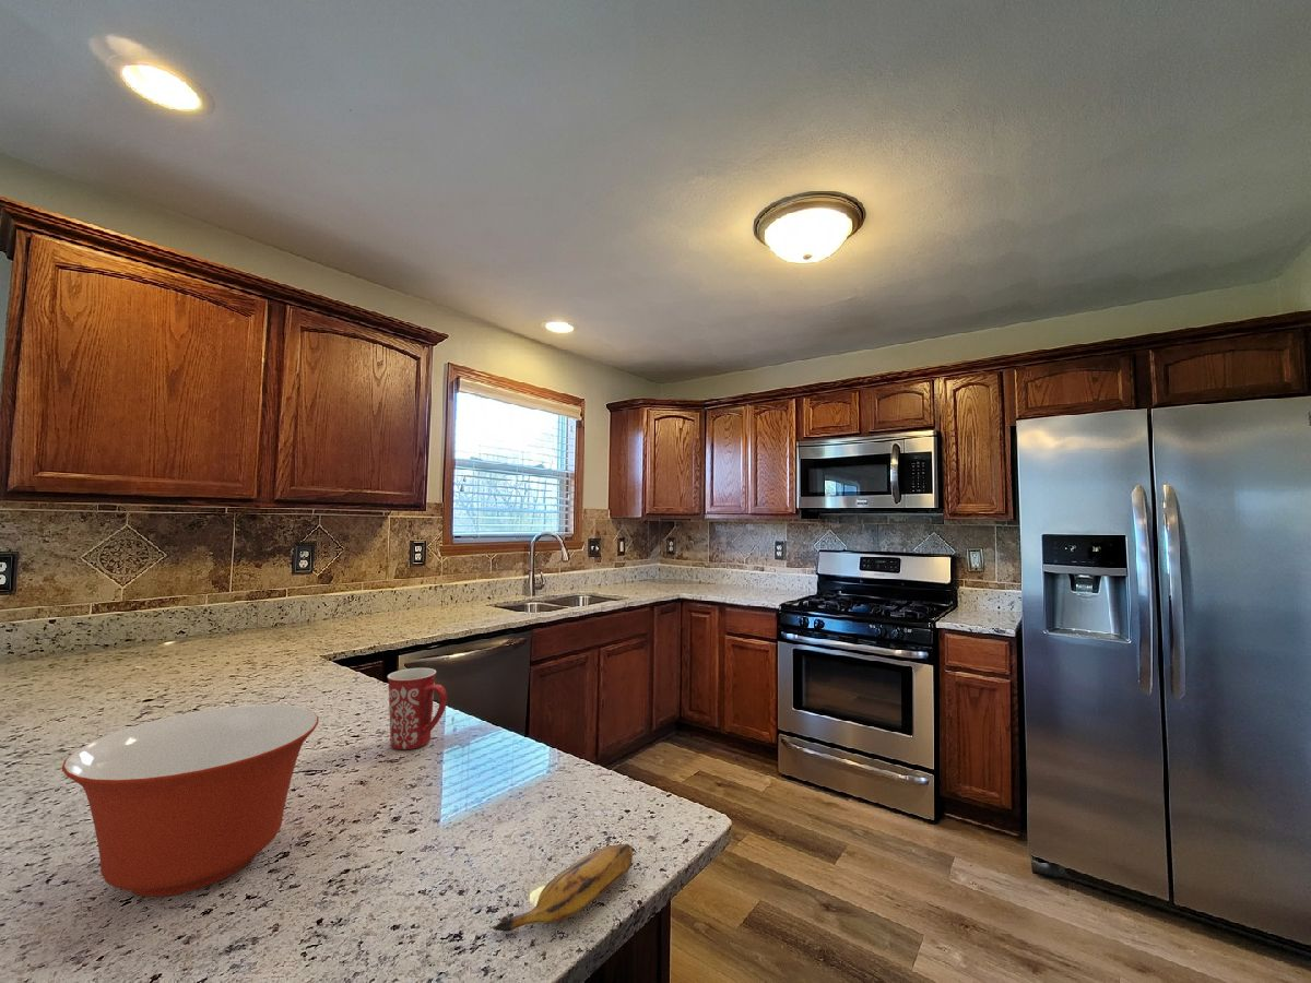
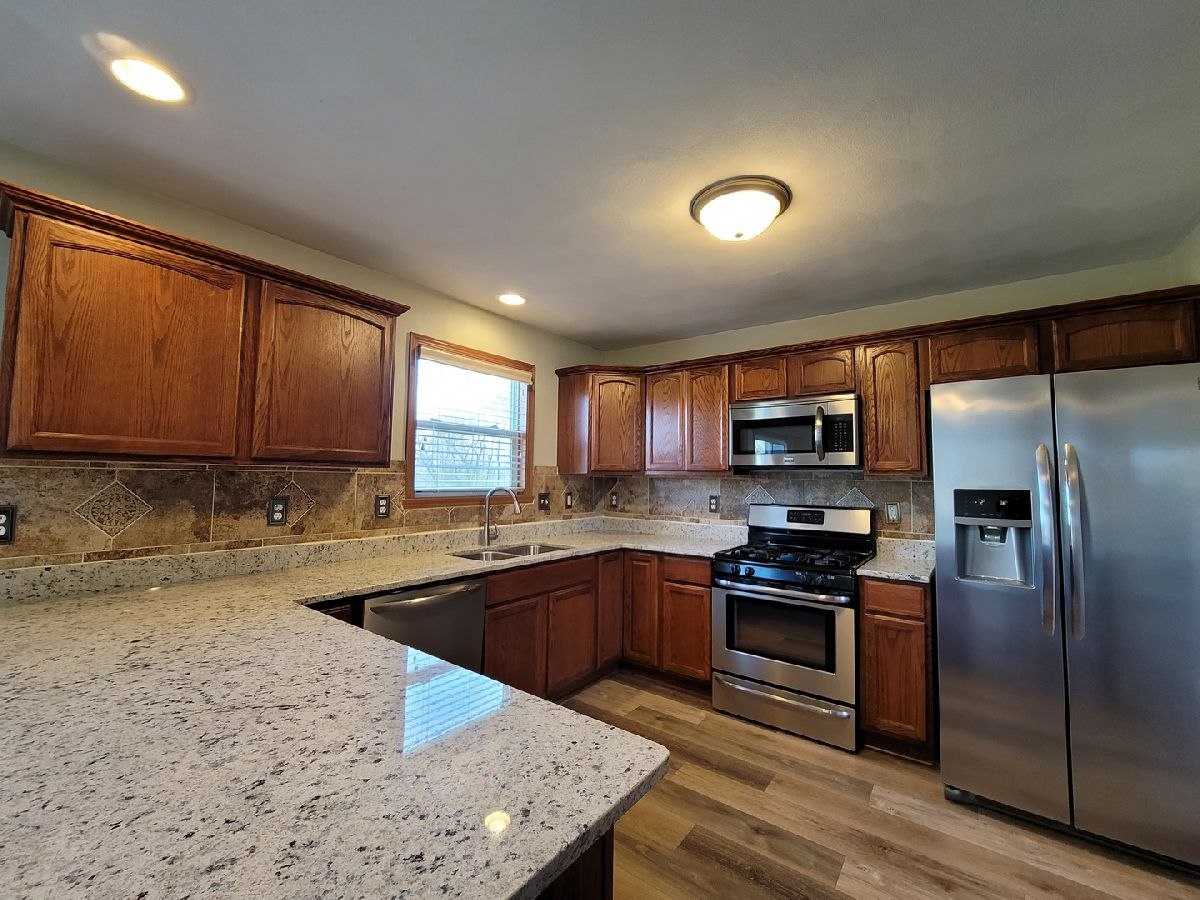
- mixing bowl (201, 798)
- mug (417, 709)
- banana (578, 881)
